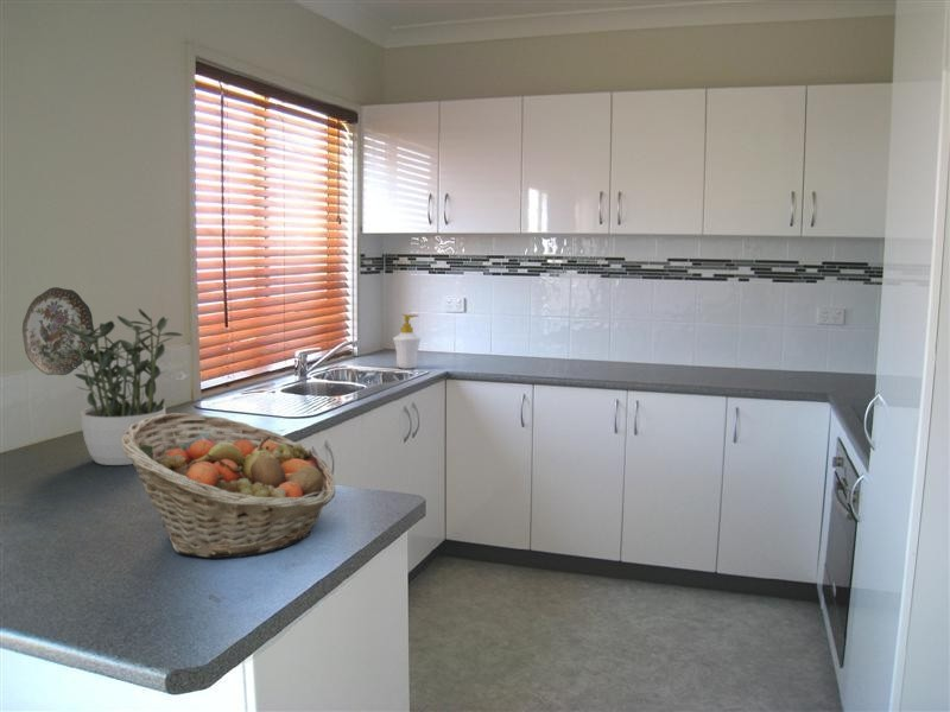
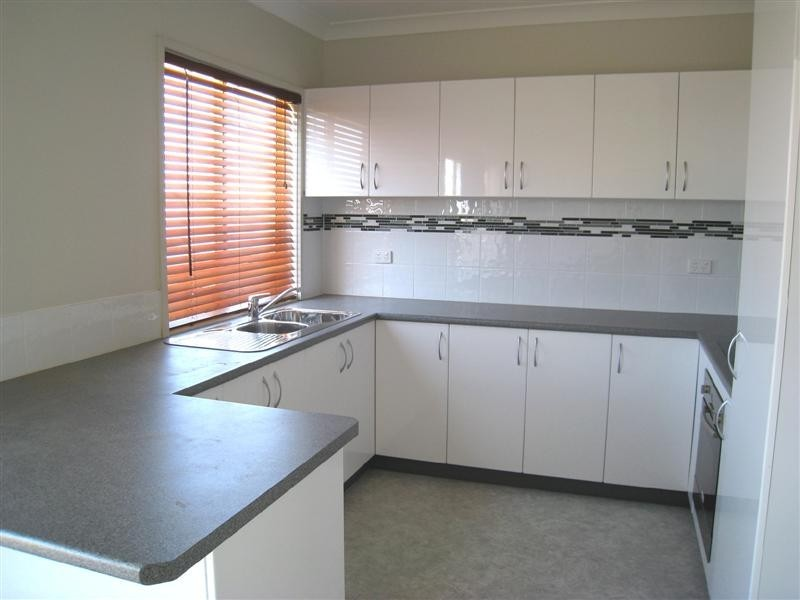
- soap bottle (406, 341)
- potted plant (125, 384)
- decorative plate (57, 331)
- fruit basket (234, 475)
